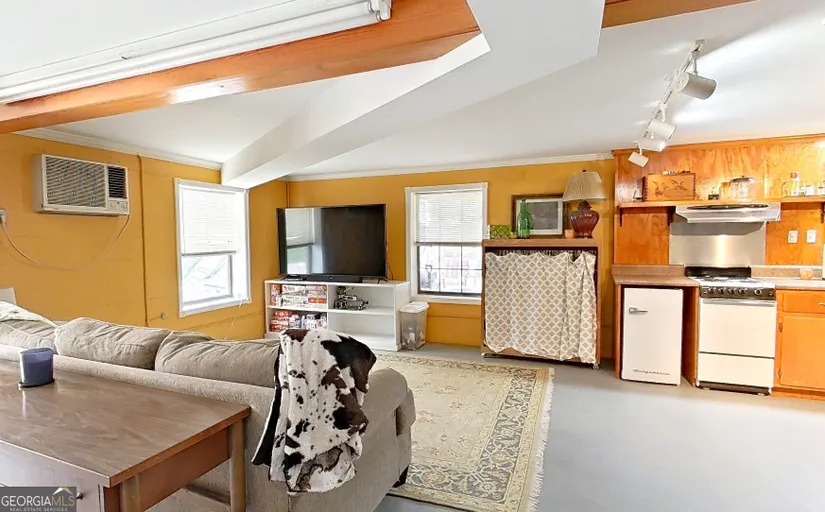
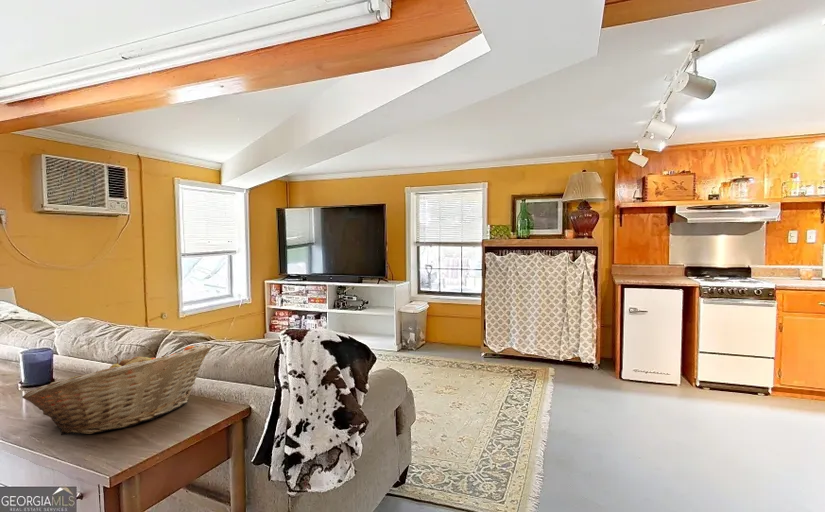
+ fruit basket (129, 381)
